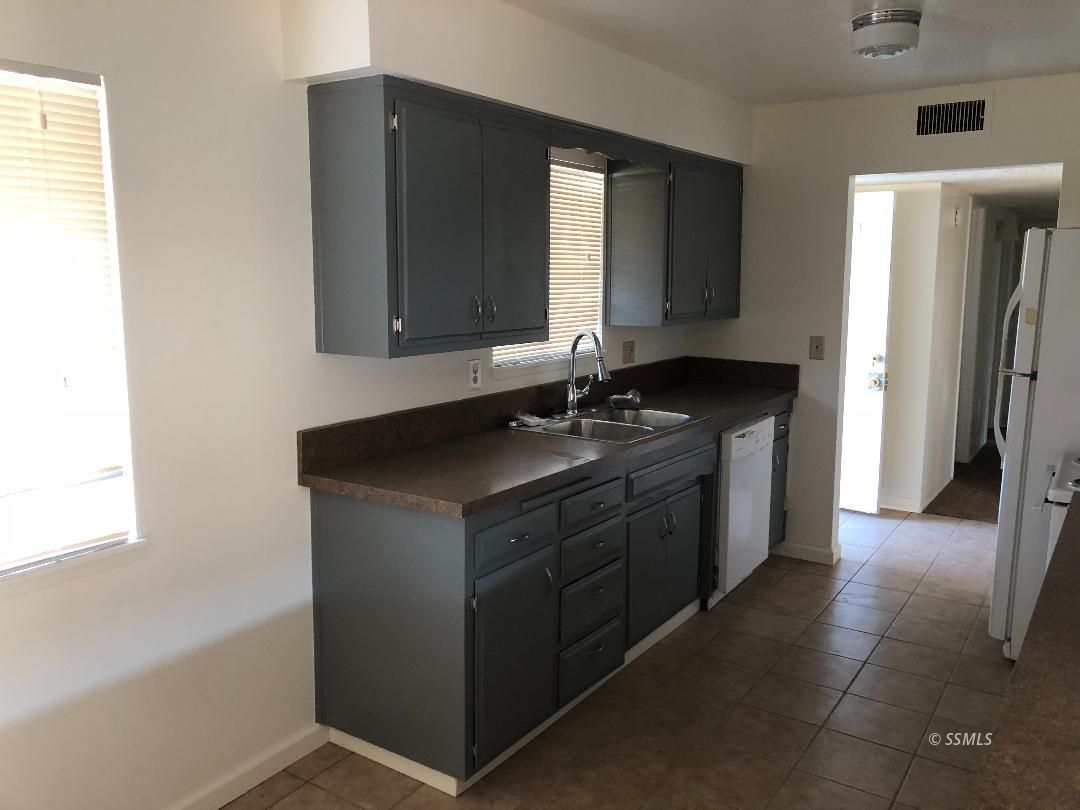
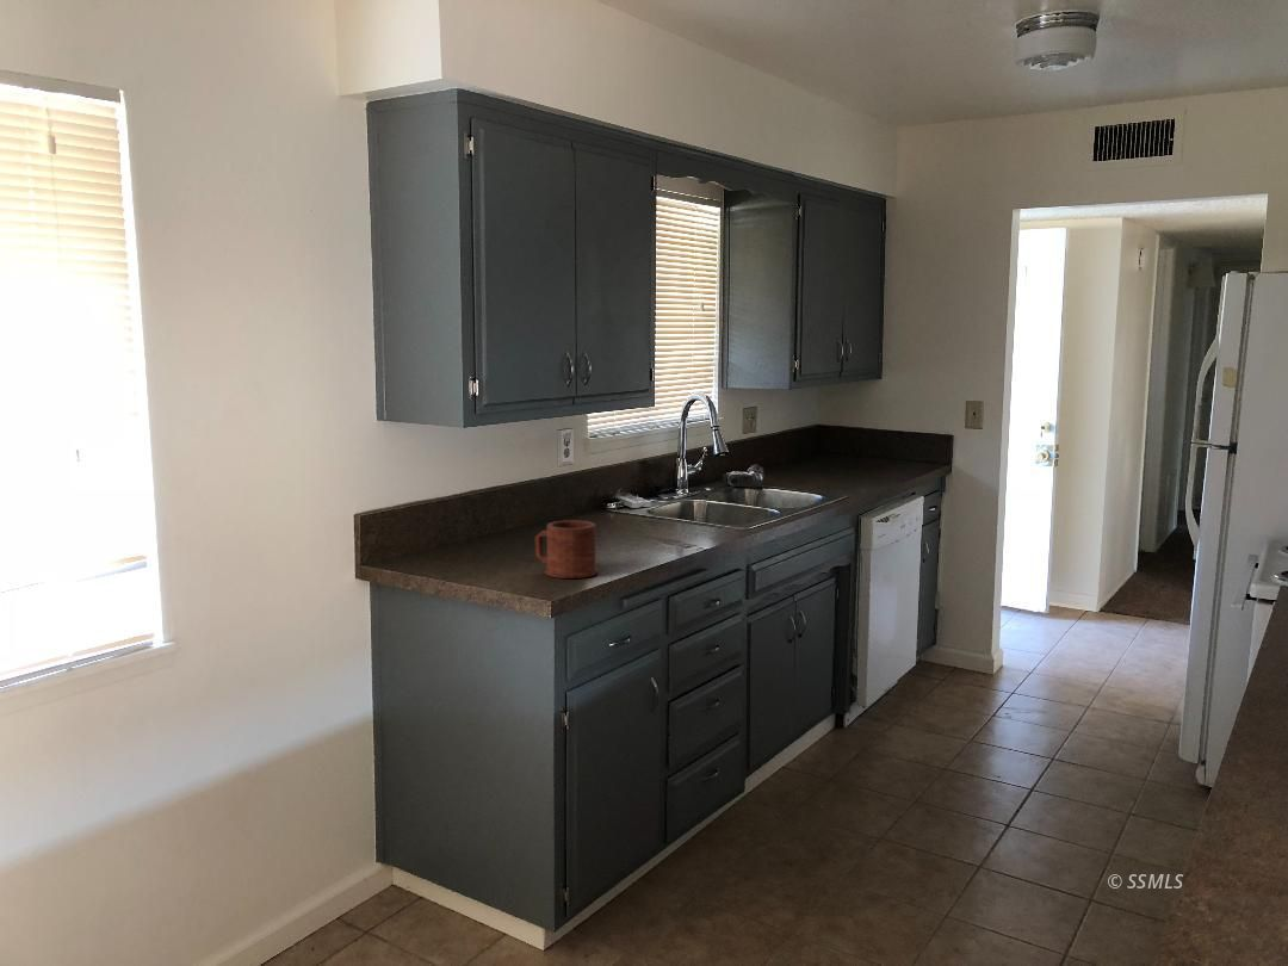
+ mug (566, 547)
